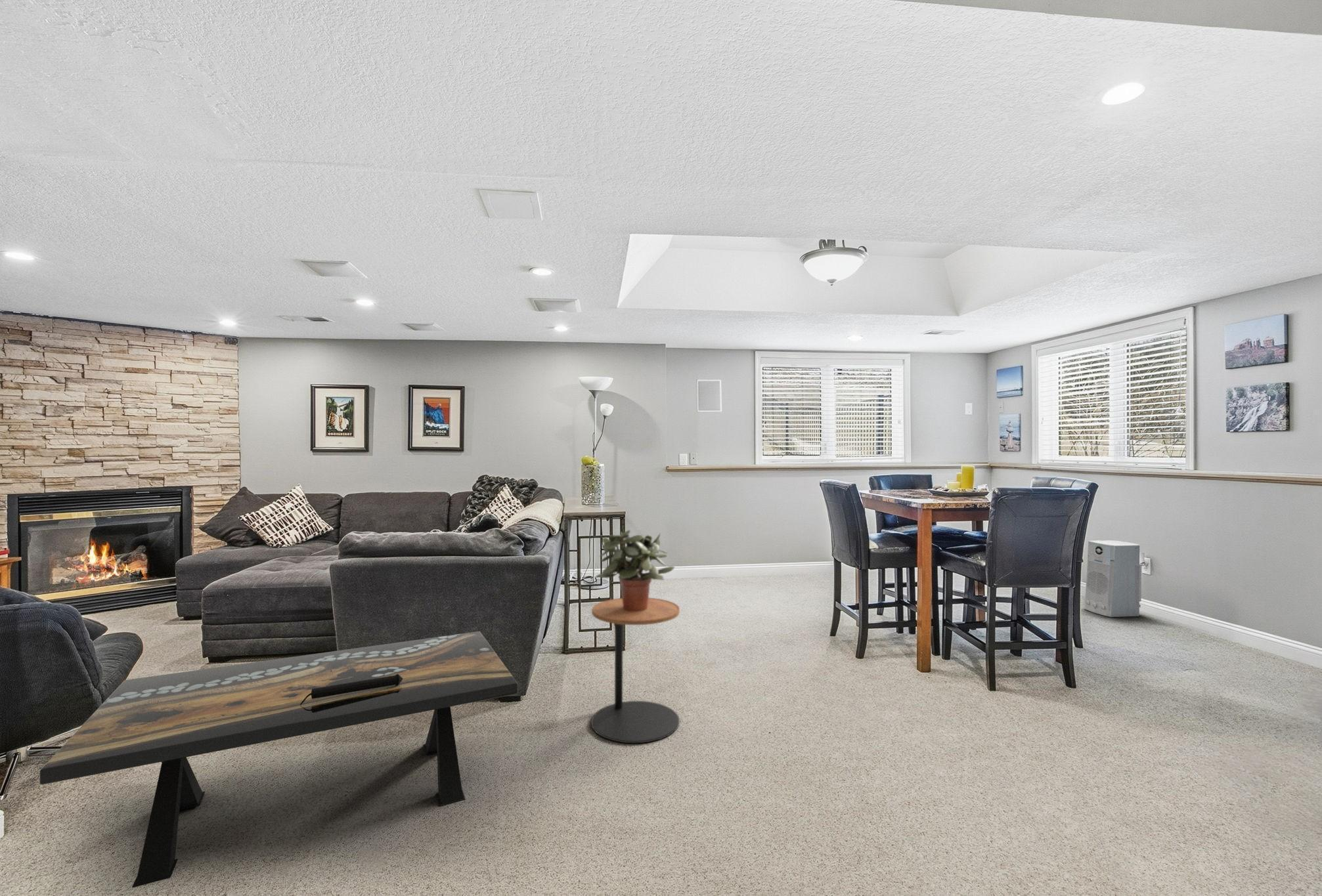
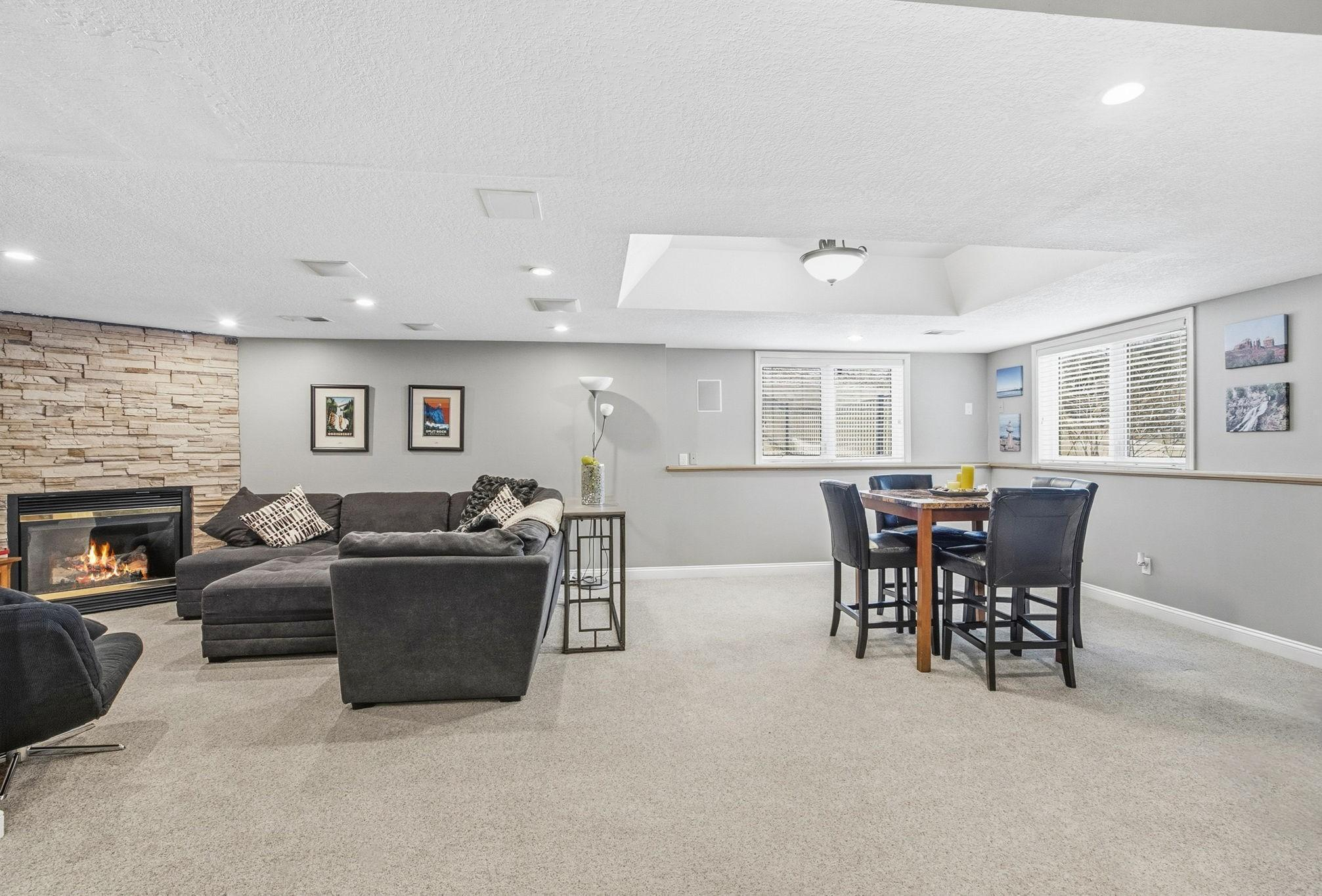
- potted plant (636, 567)
- coffee table (320, 731)
- air purifier (1113, 577)
- candle (354, 687)
- side table (622, 664)
